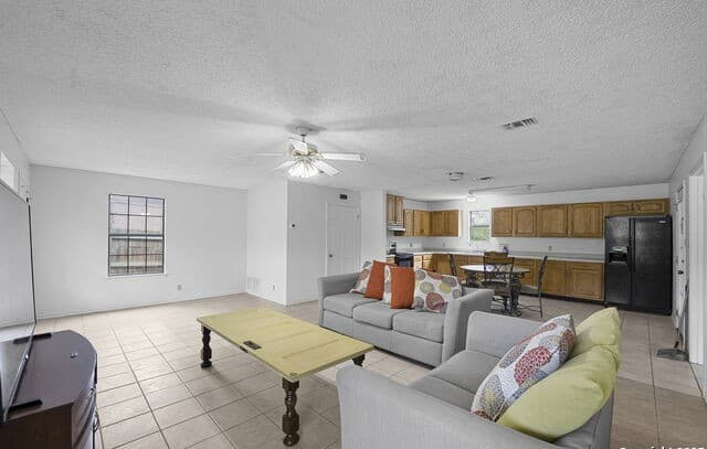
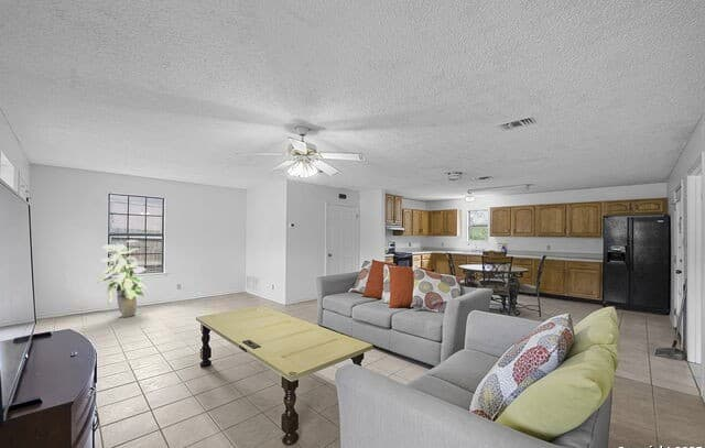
+ indoor plant (126, 278)
